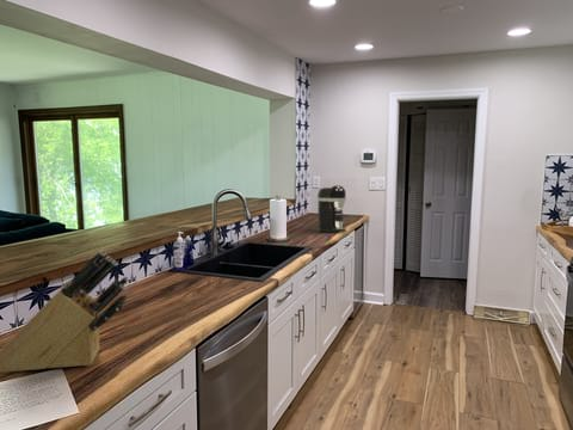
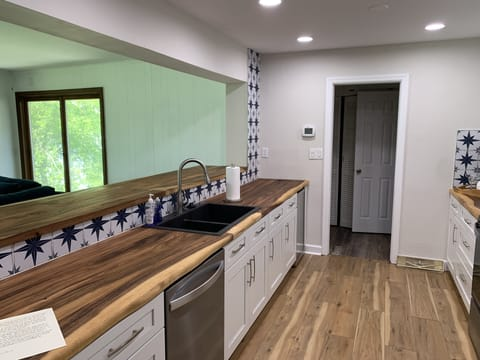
- coffee maker (331, 208)
- knife block (61, 307)
